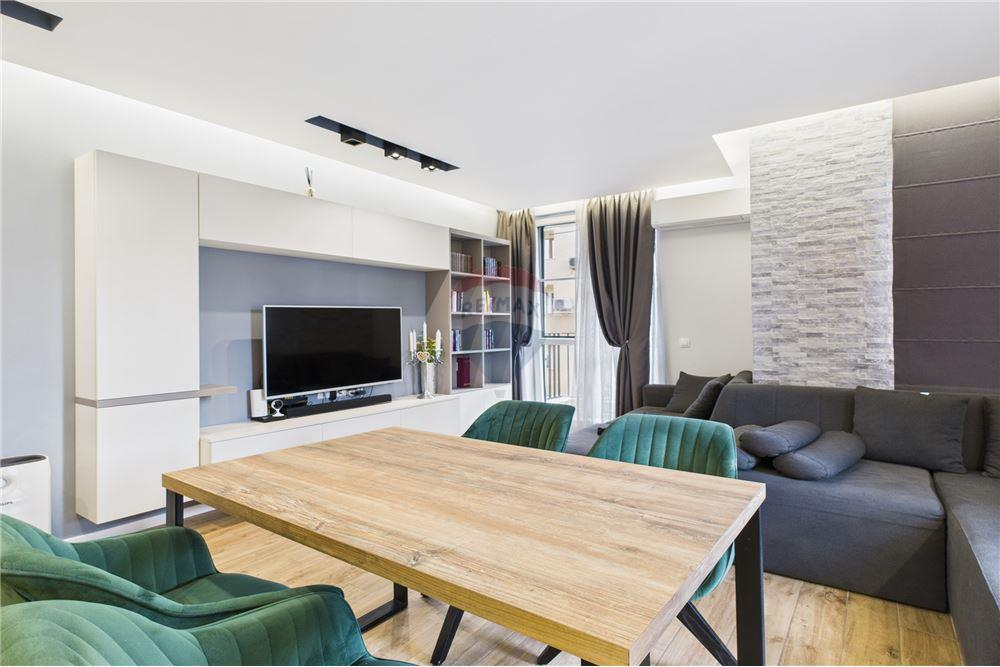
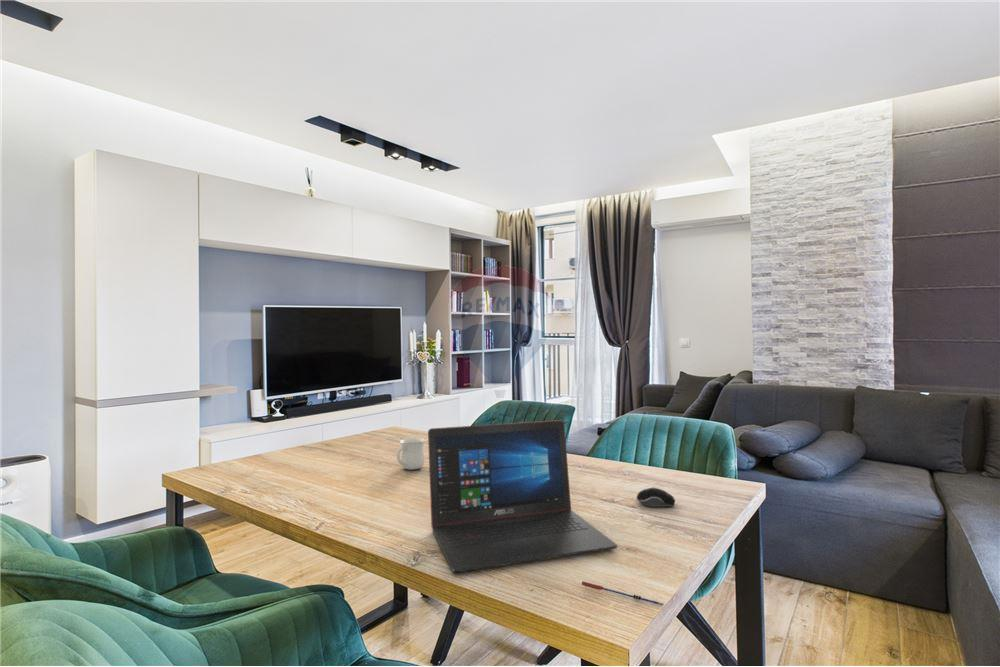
+ mug (409, 455)
+ computer mouse (655, 496)
+ laptop (517, 485)
+ pen (621, 592)
